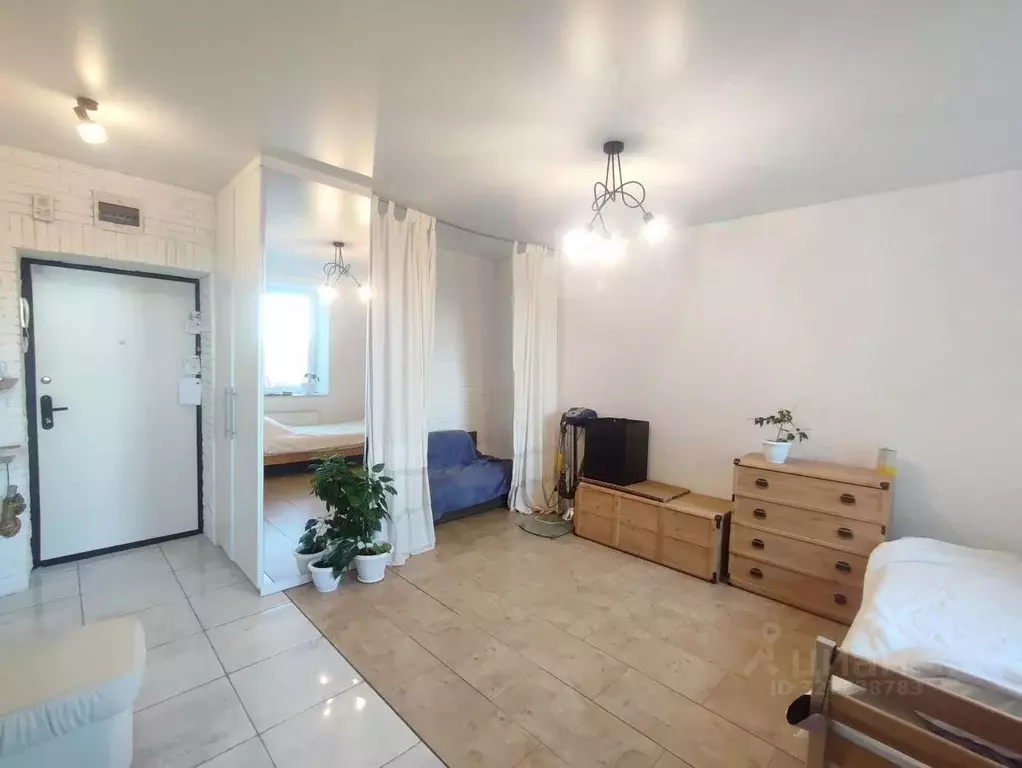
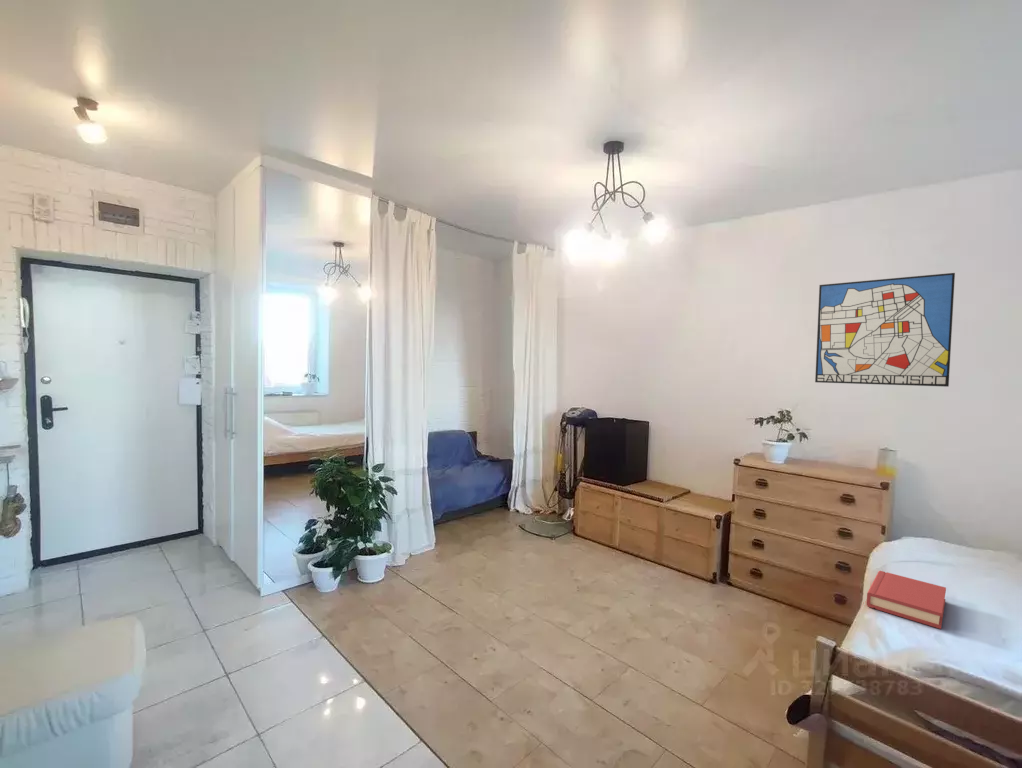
+ hardback book (906, 596)
+ wall art (879, 332)
